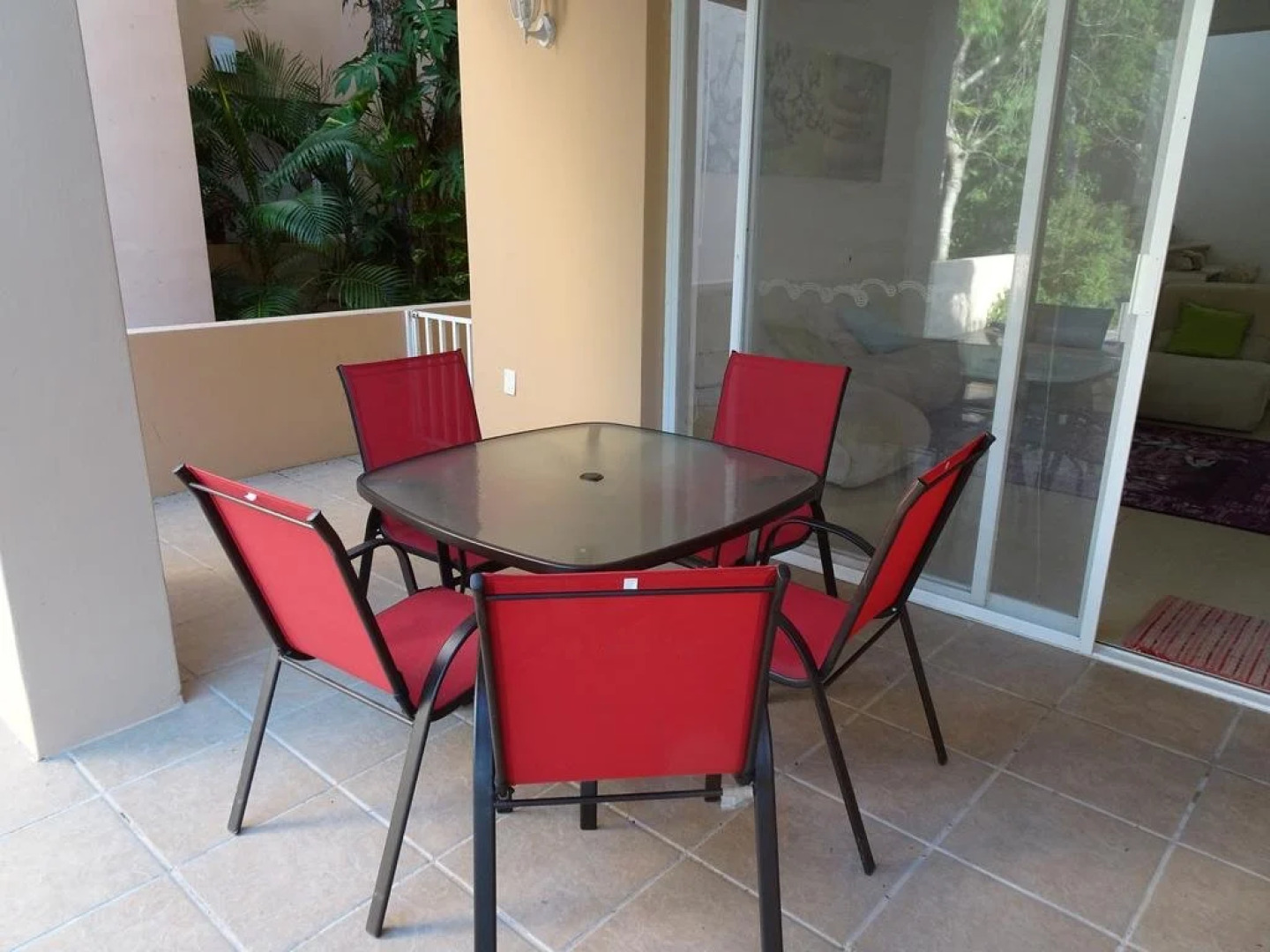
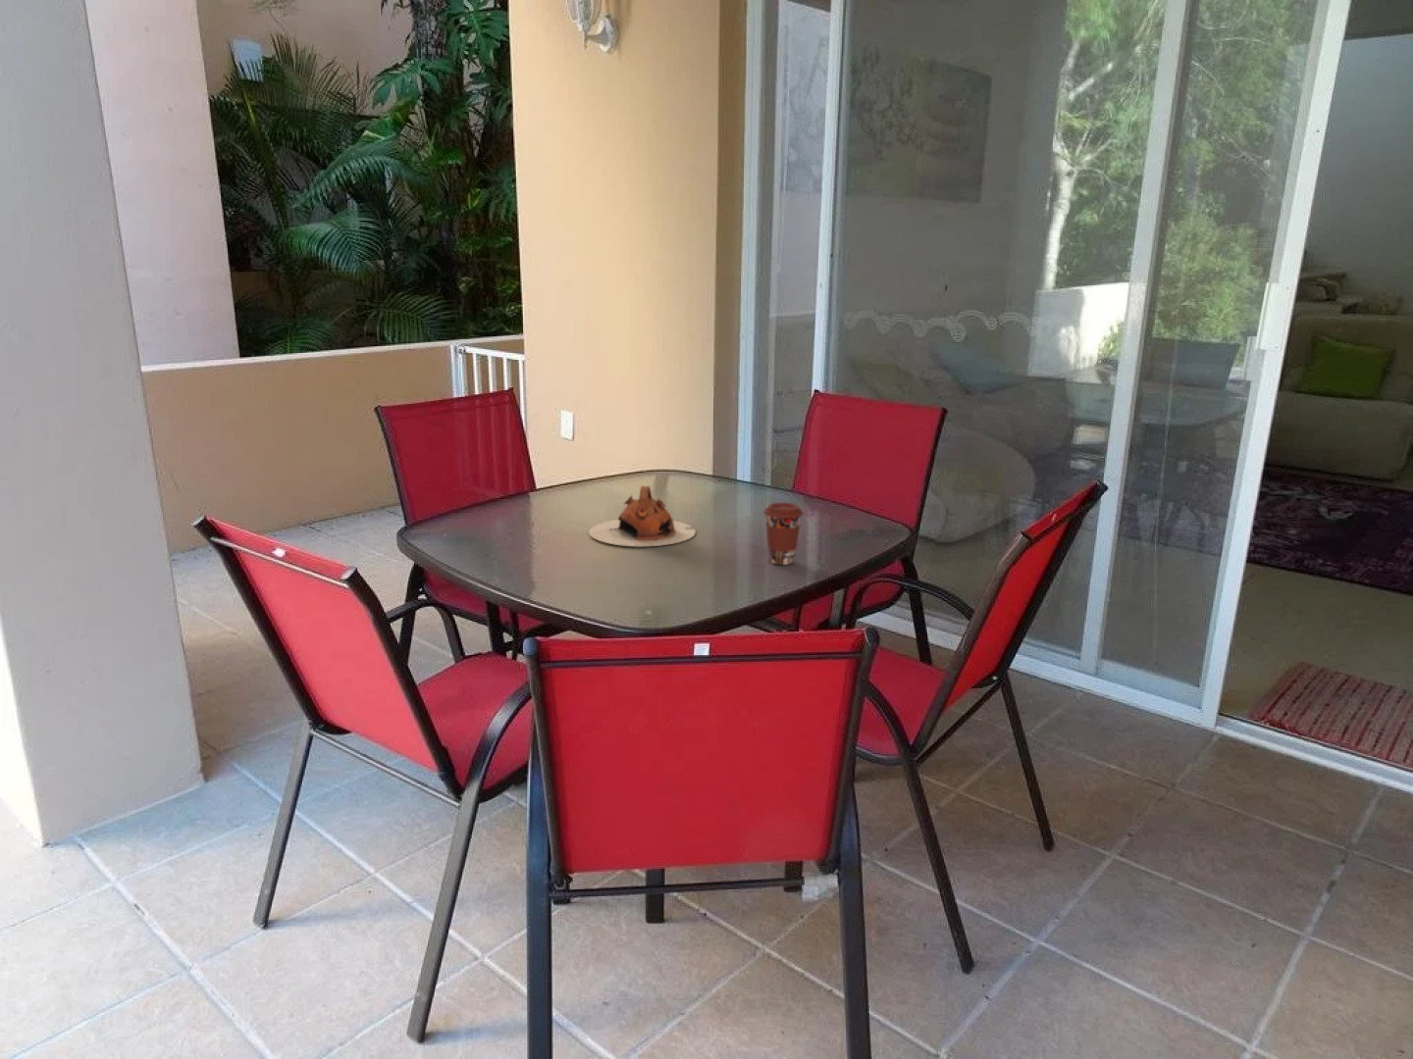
+ coffee cup (782, 534)
+ teapot (642, 508)
